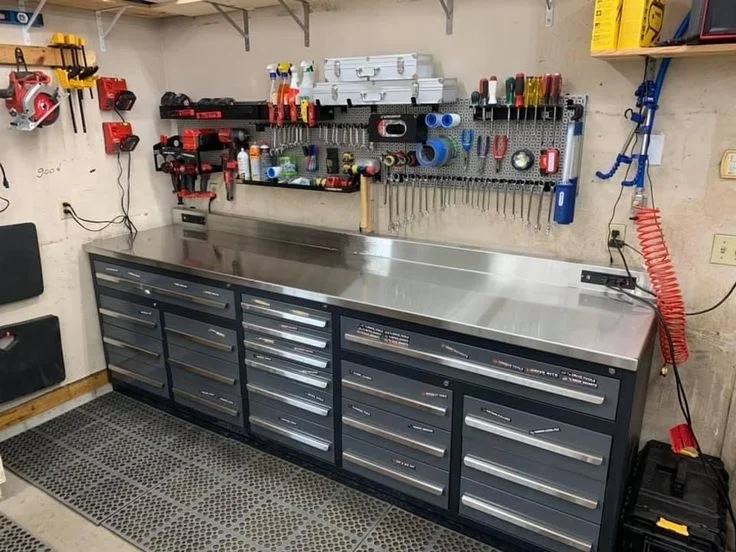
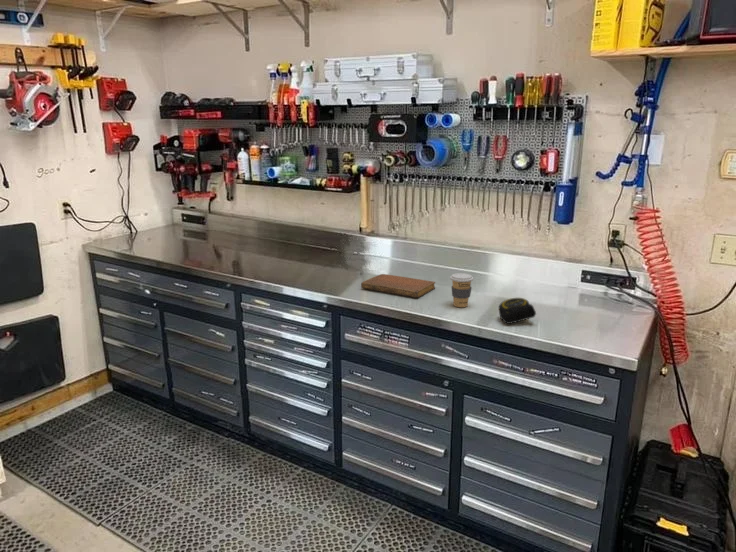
+ tape measure (517, 311)
+ coffee cup (461, 290)
+ notebook (398, 285)
